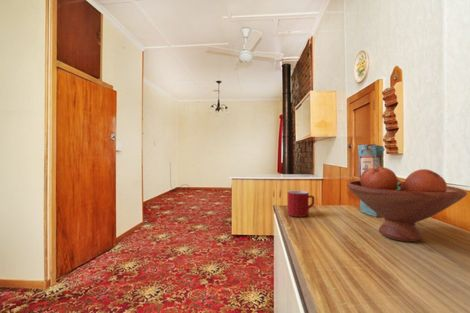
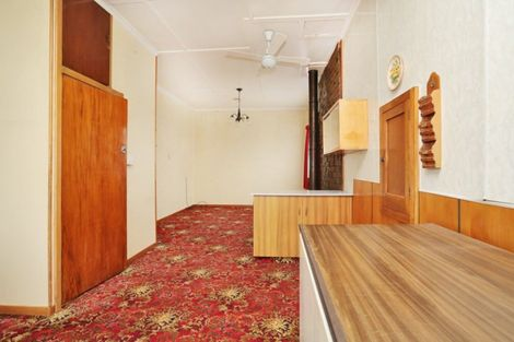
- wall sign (374, 167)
- fruit bowl (399, 201)
- mug (301, 203)
